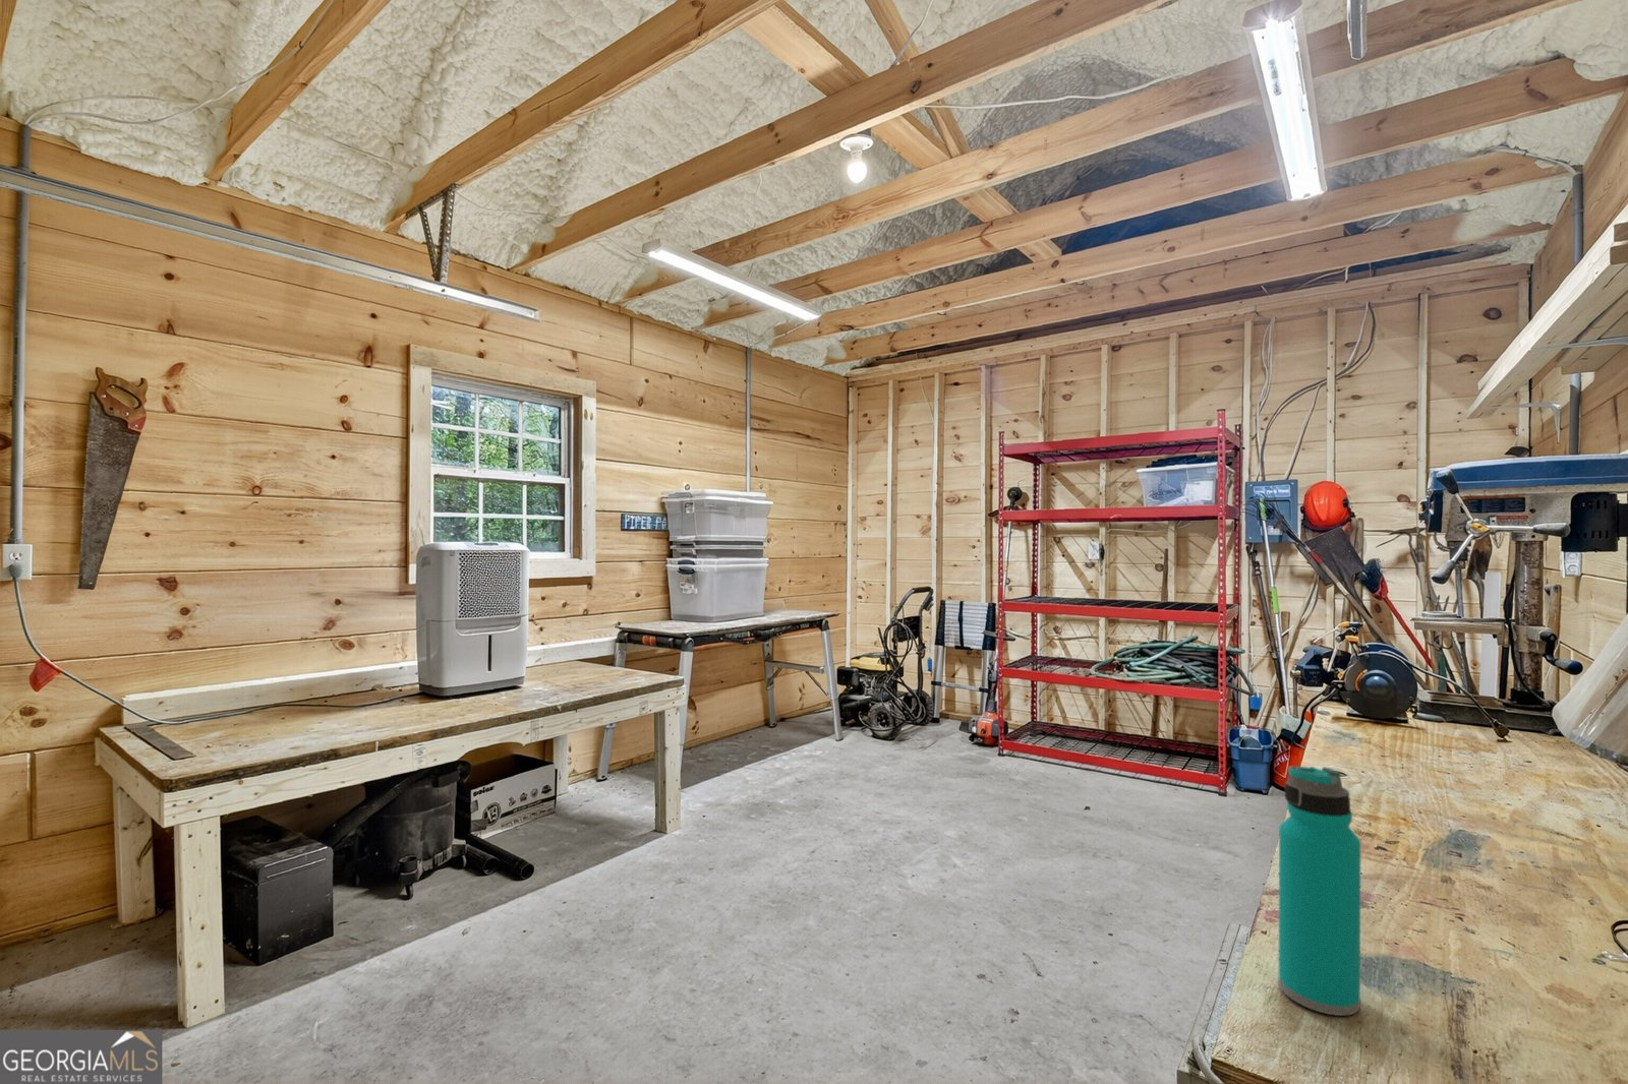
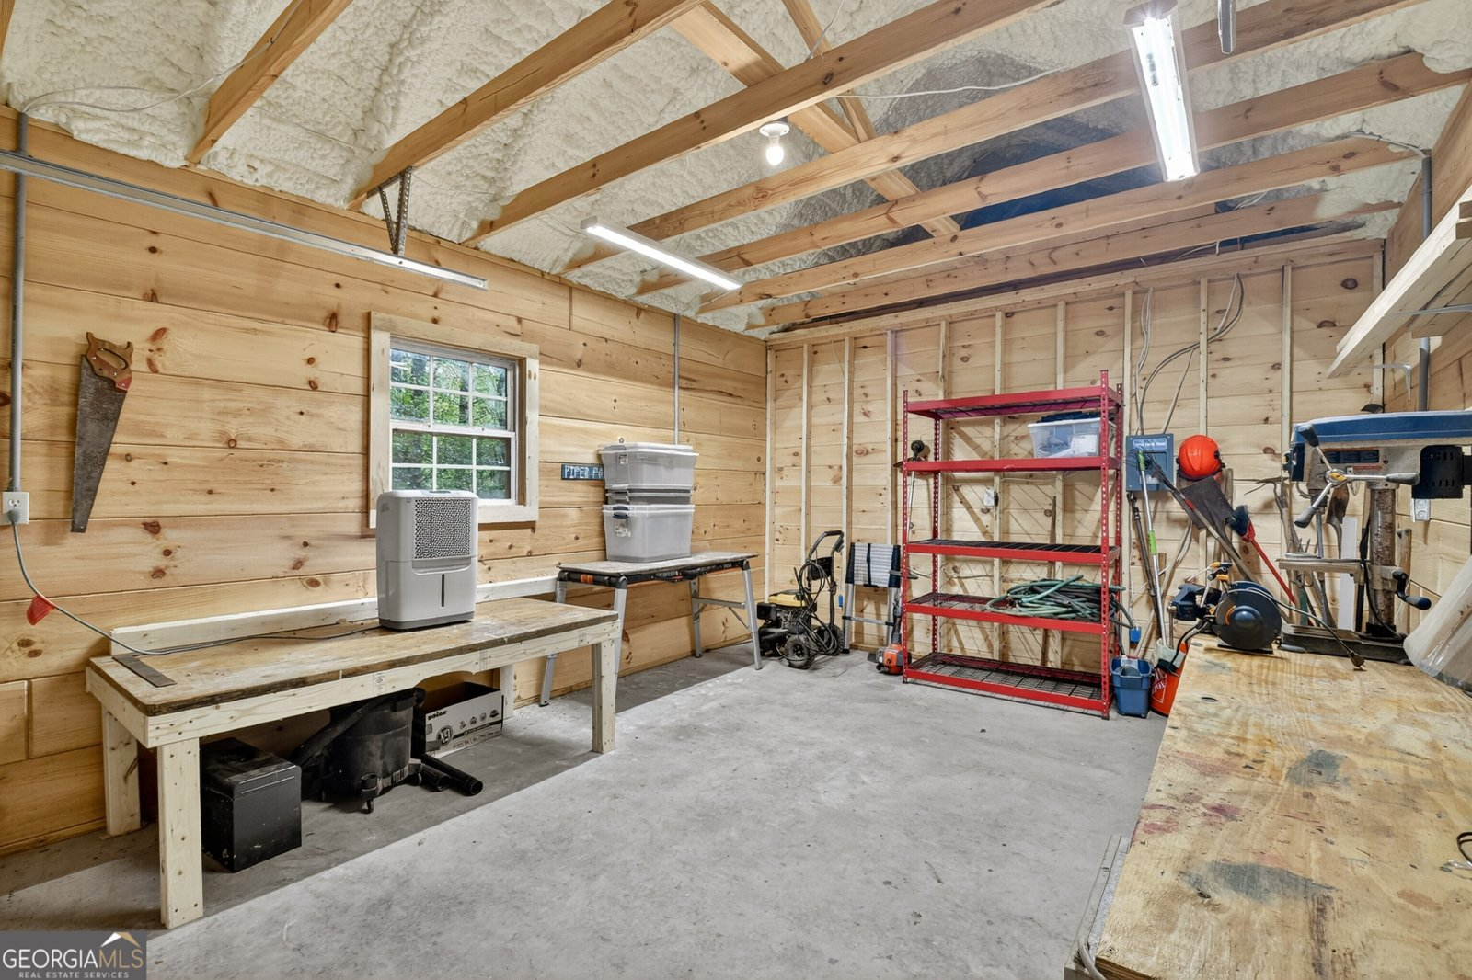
- water bottle (1318, 882)
